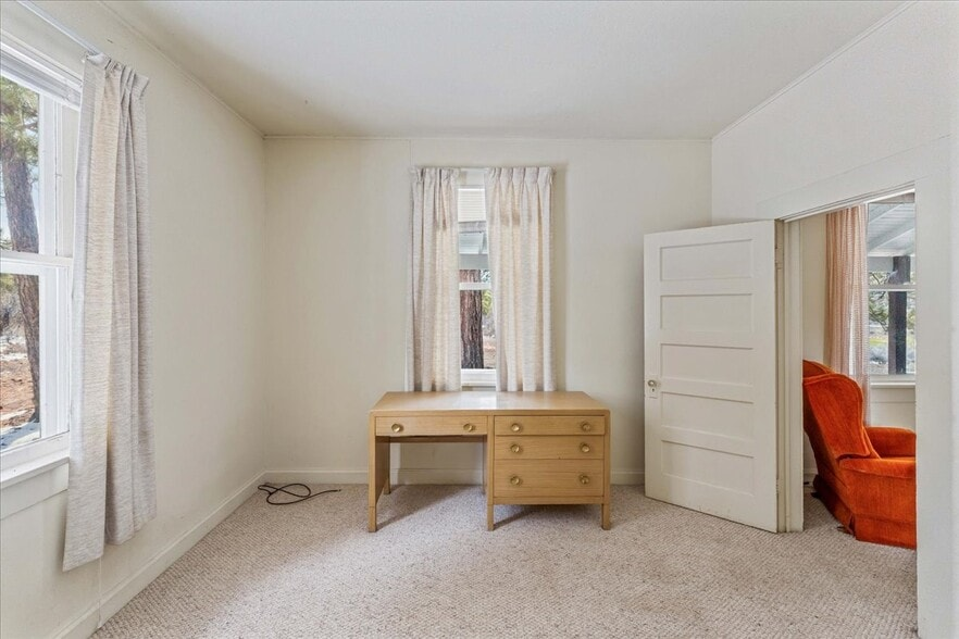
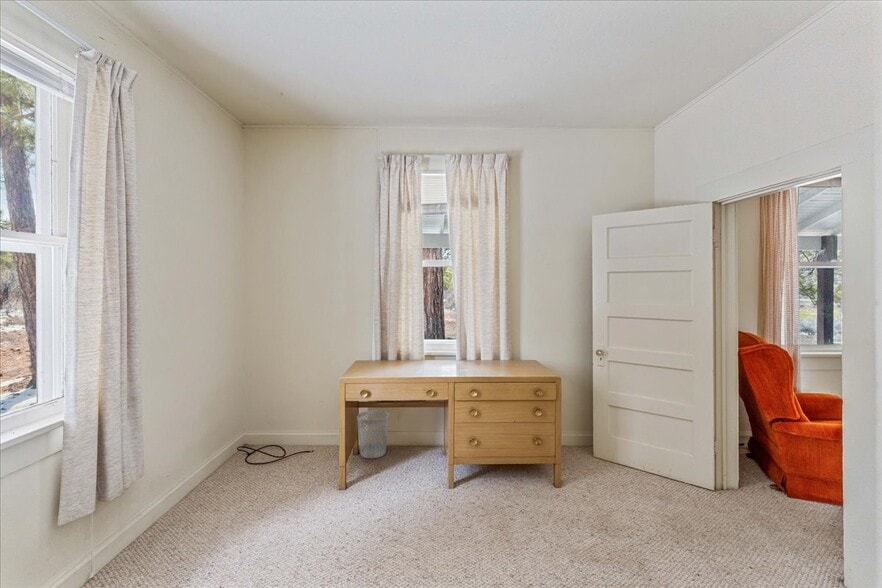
+ wastebasket (373, 434)
